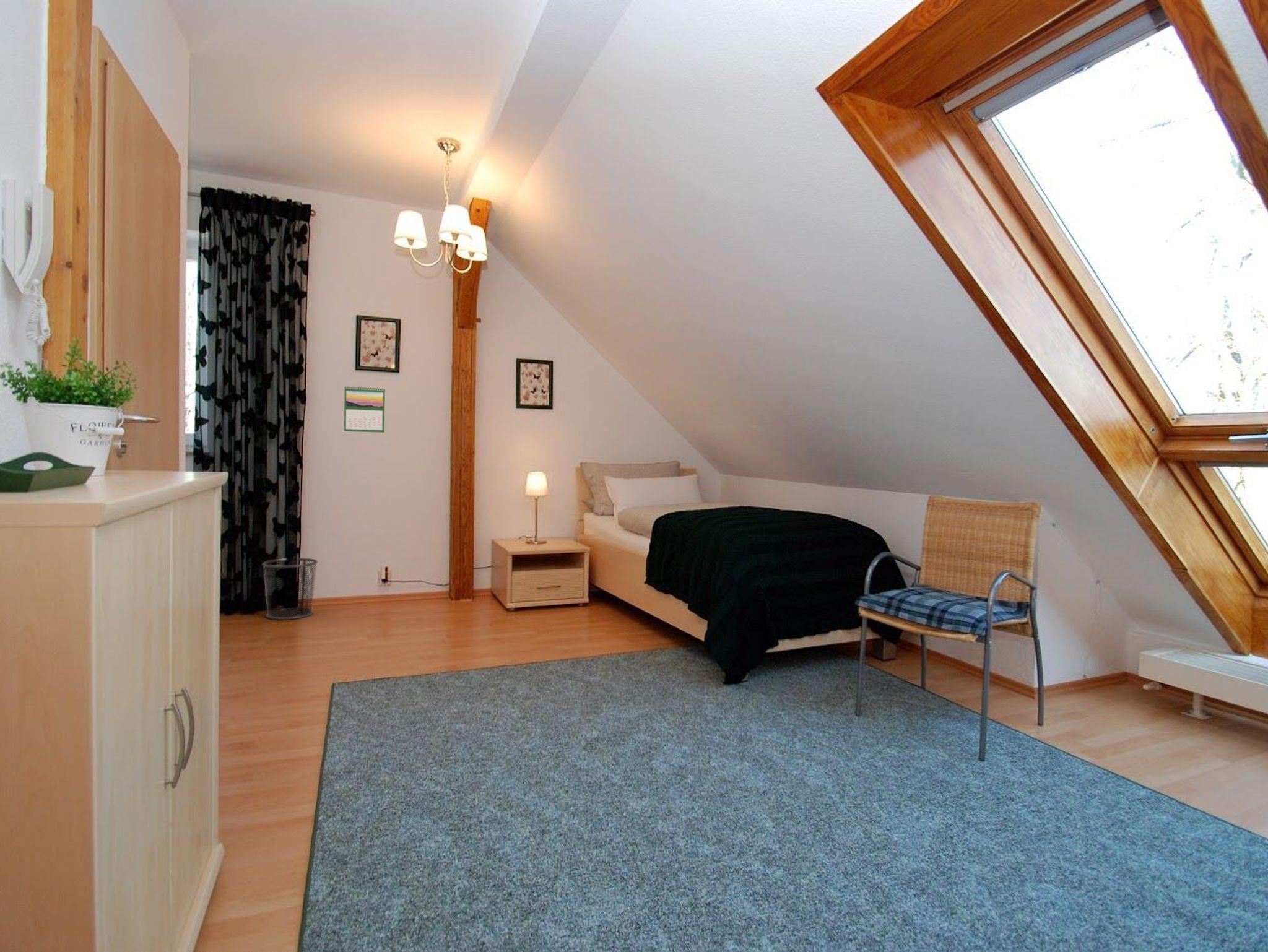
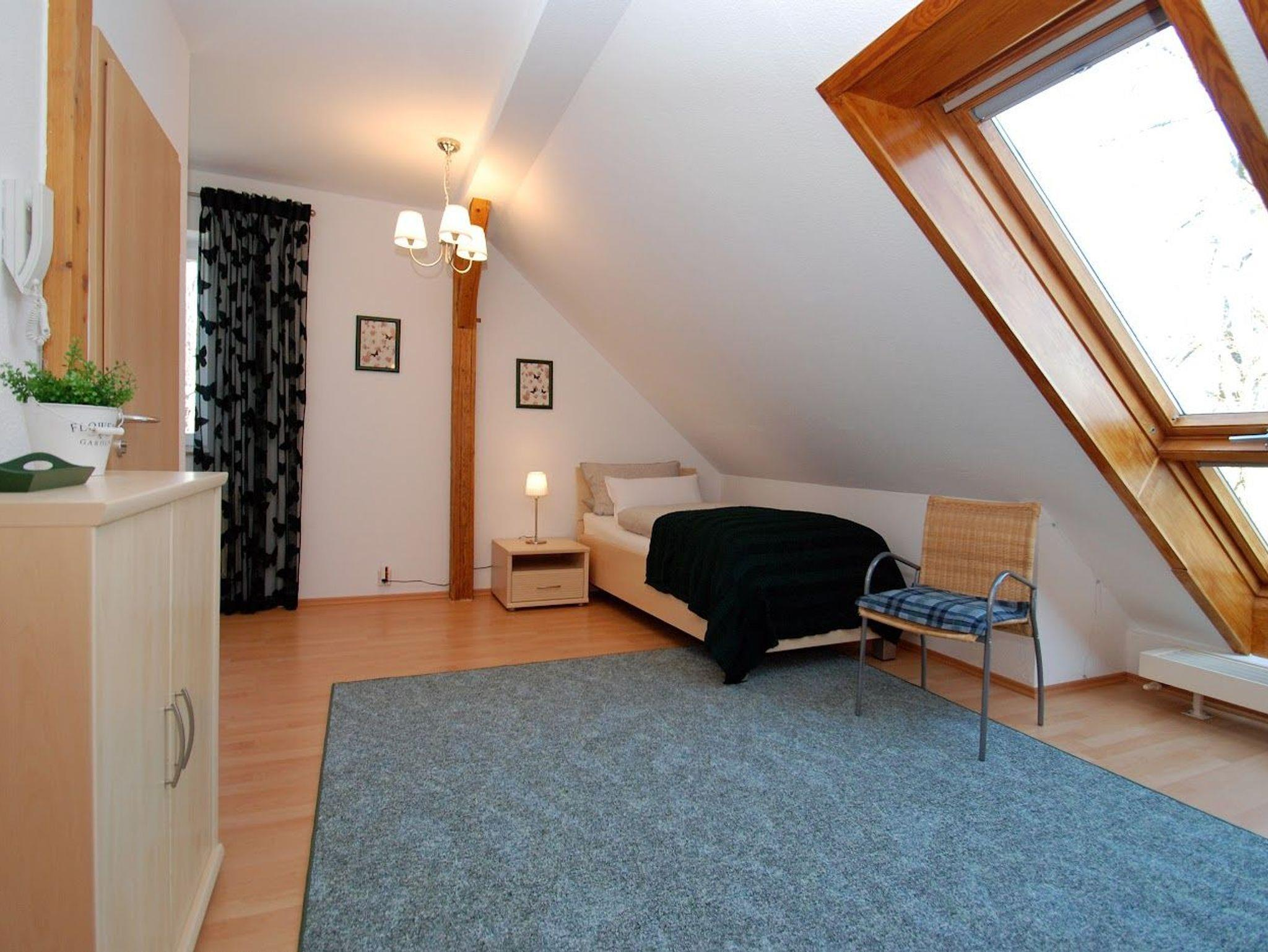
- waste bin (290, 588)
- calendar (365, 409)
